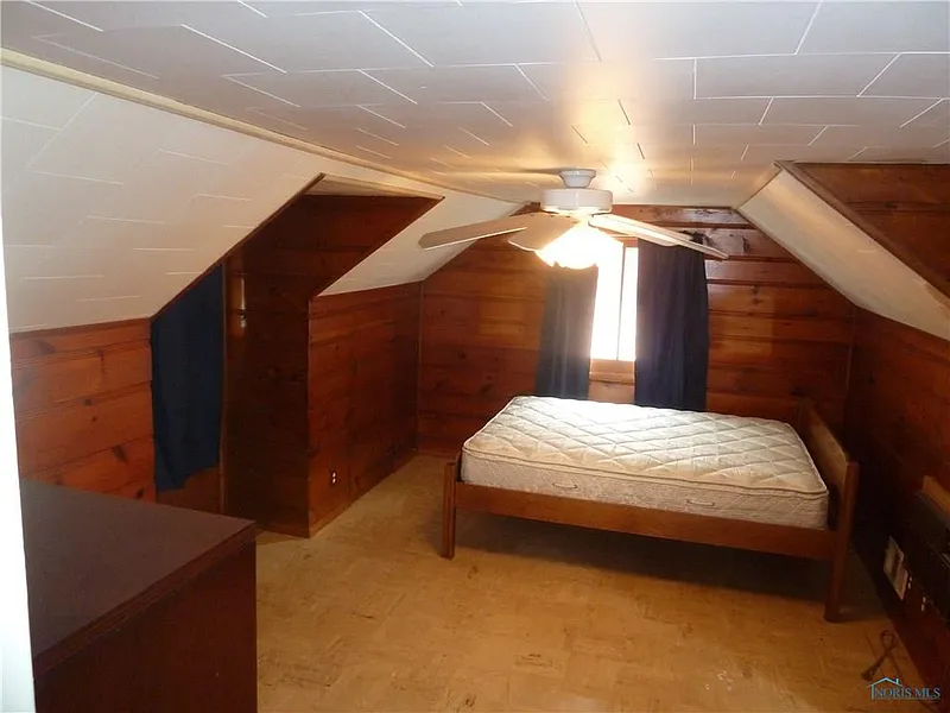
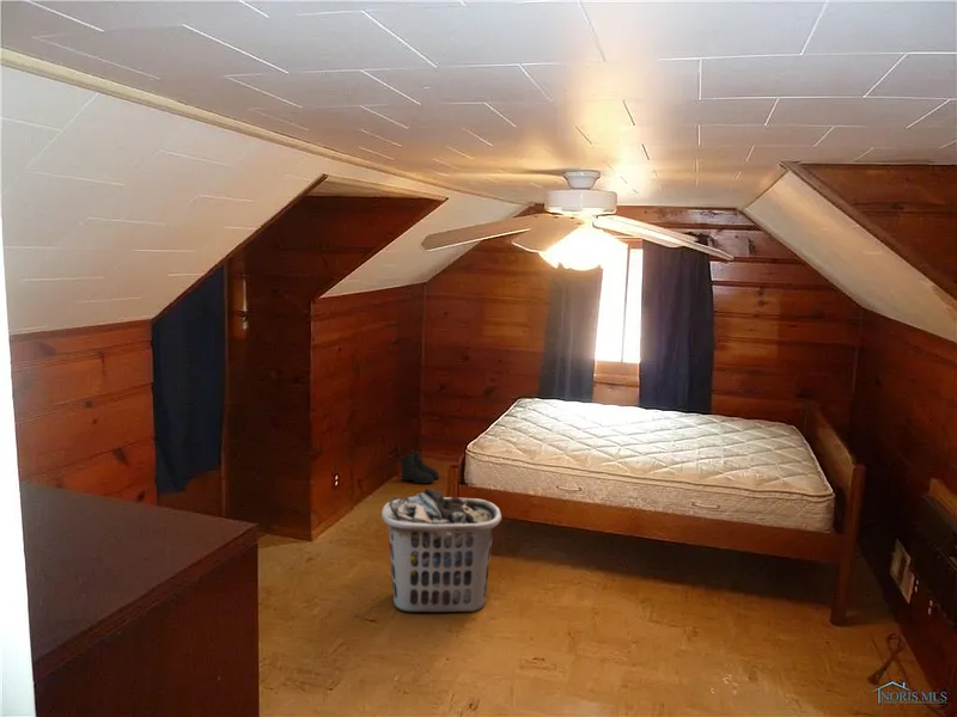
+ clothes hamper (440, 546)
+ boots (419, 466)
